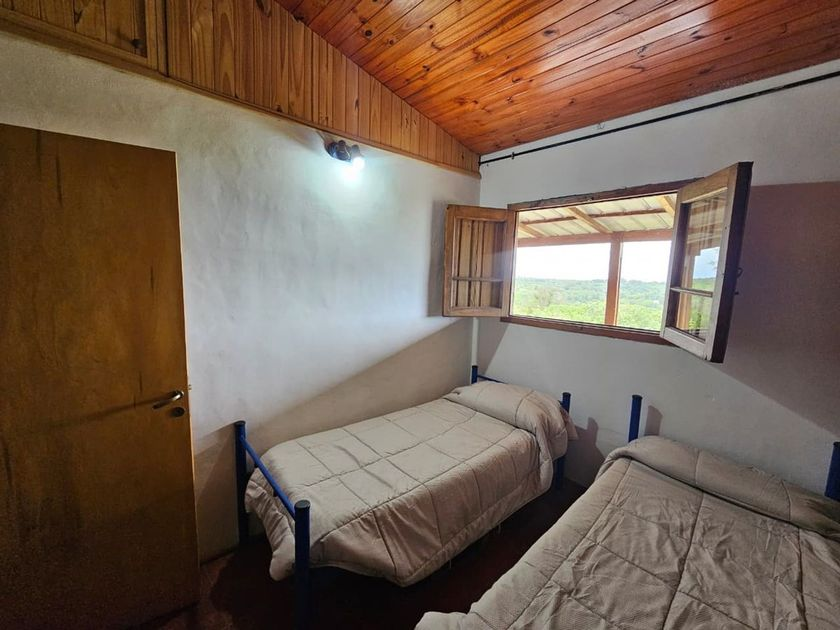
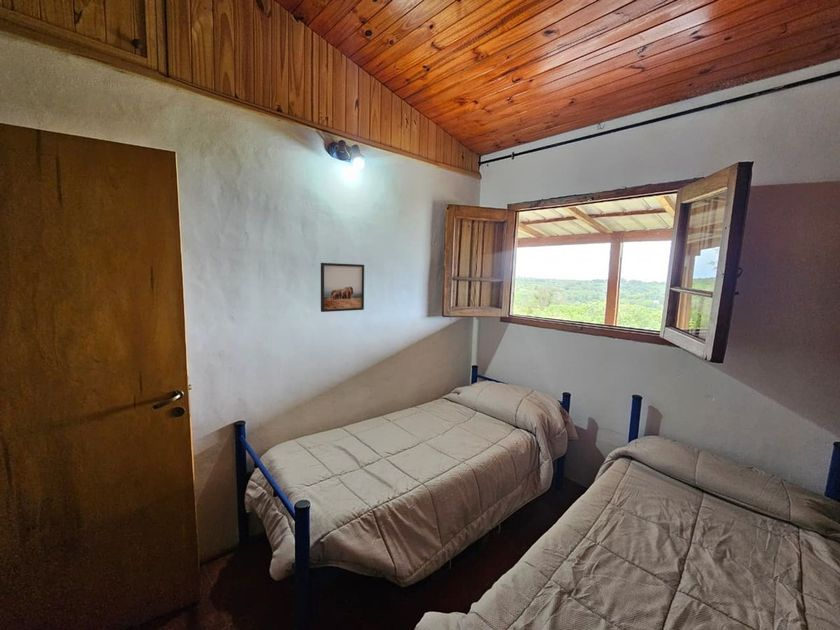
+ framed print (343, 287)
